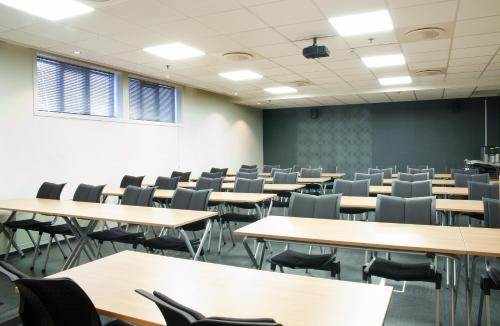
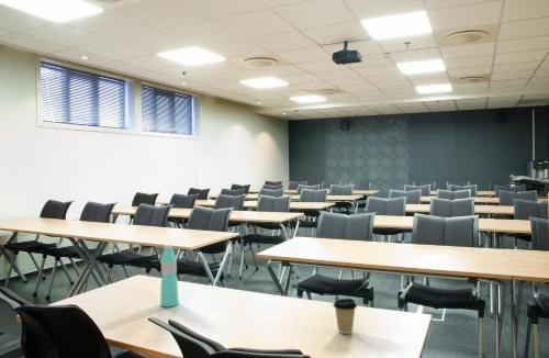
+ coffee cup (345, 315)
+ water bottle (168, 273)
